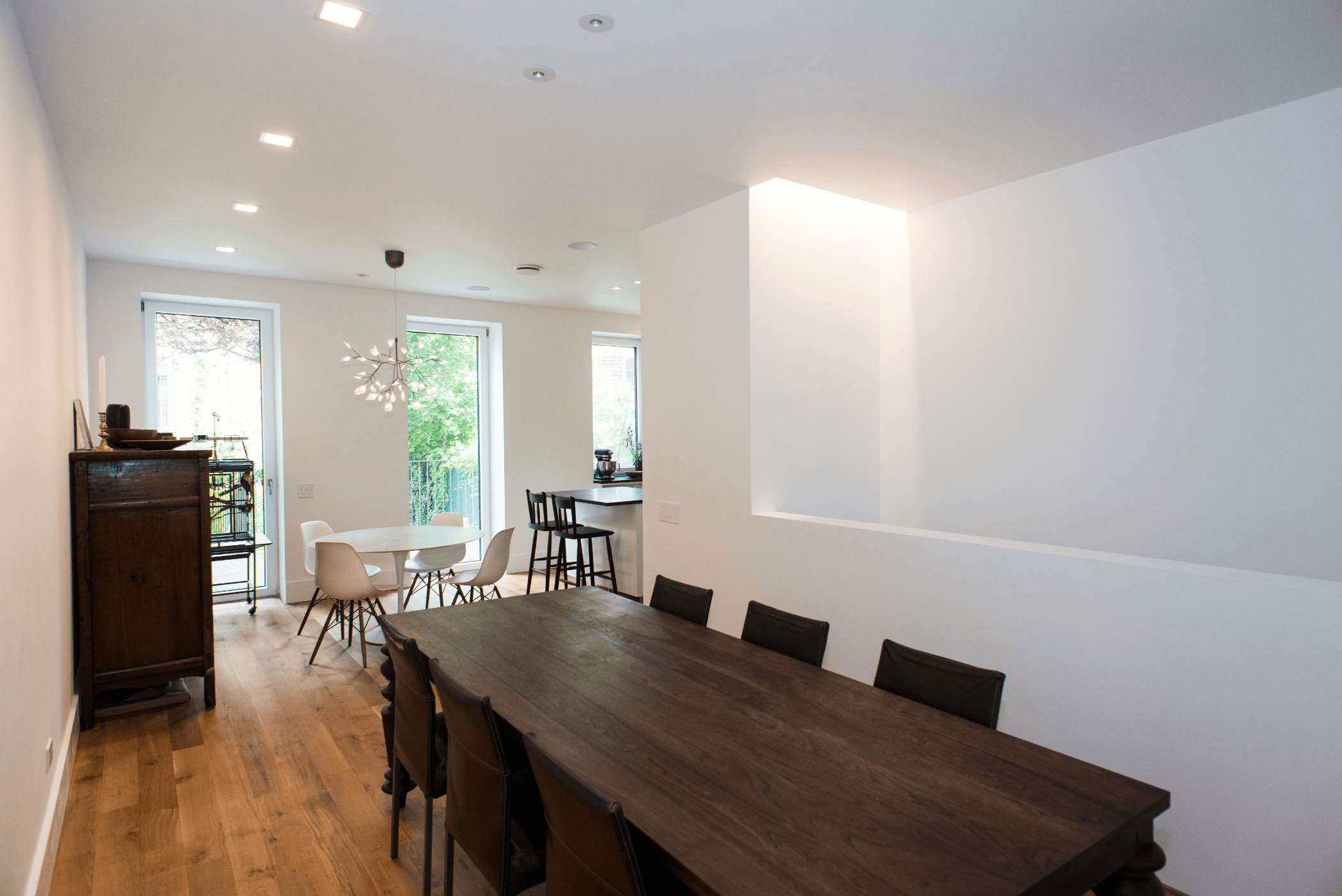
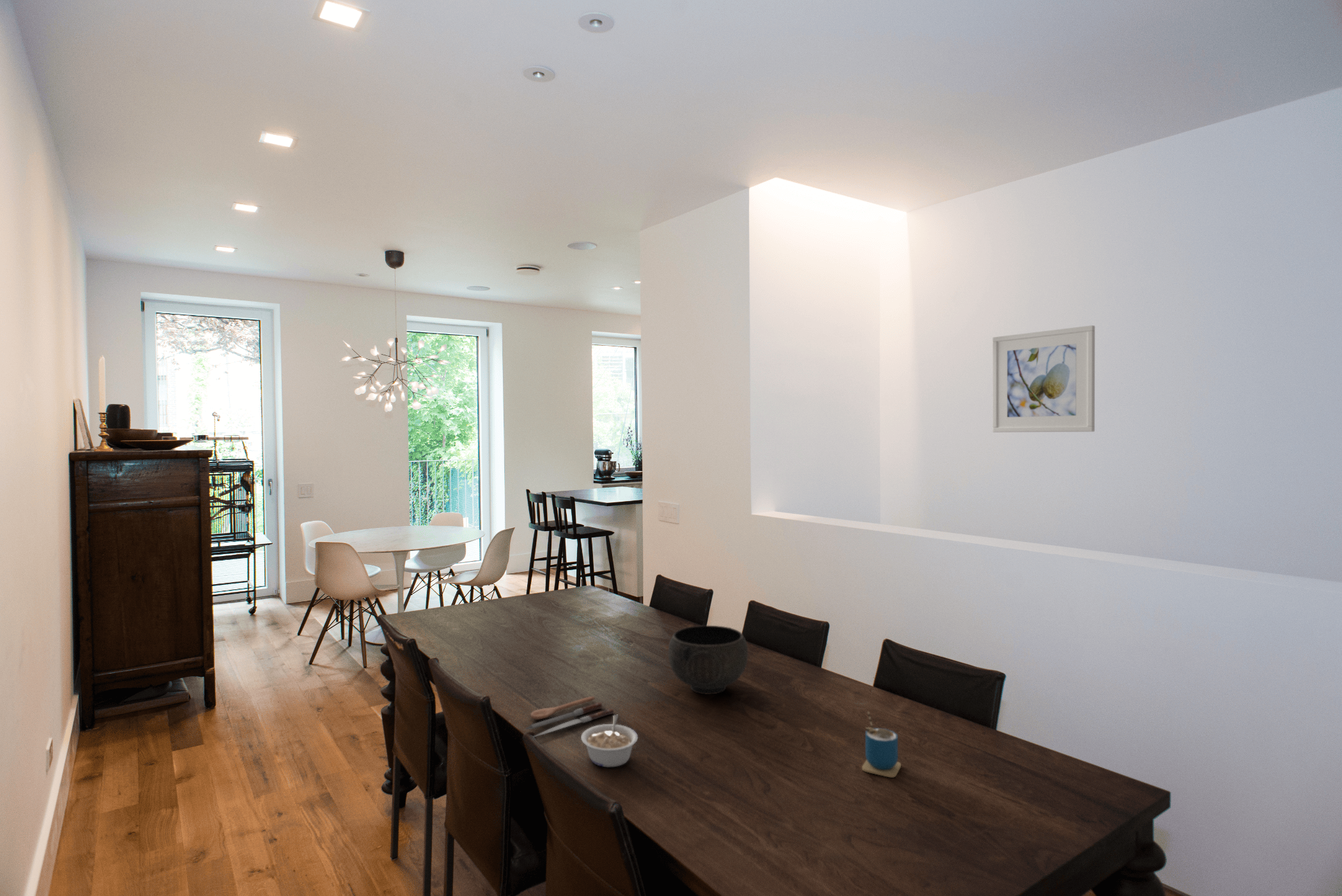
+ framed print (1040, 382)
+ spoon (562, 715)
+ legume (608, 744)
+ bowl (708, 661)
+ cup (881, 739)
